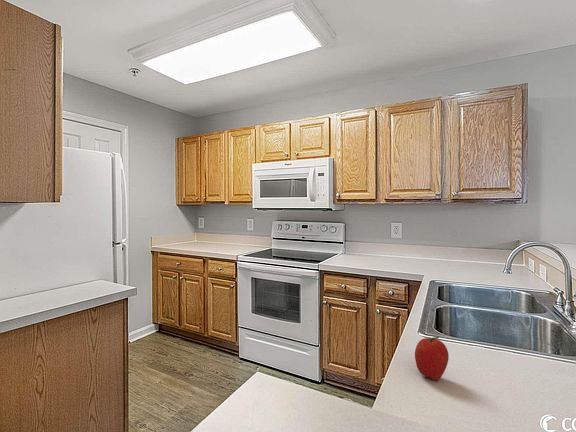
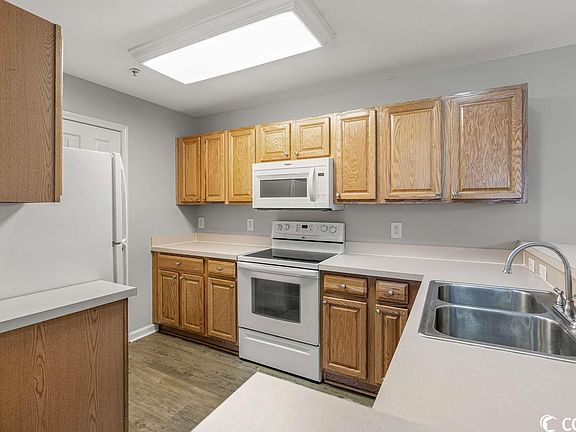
- fruit (431, 355)
